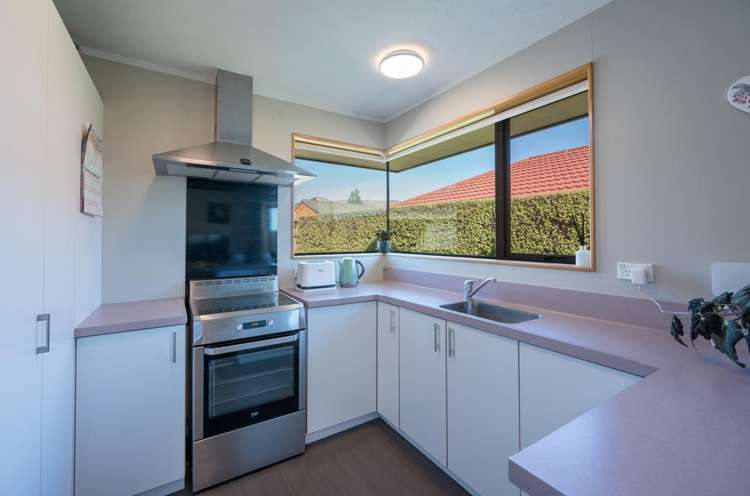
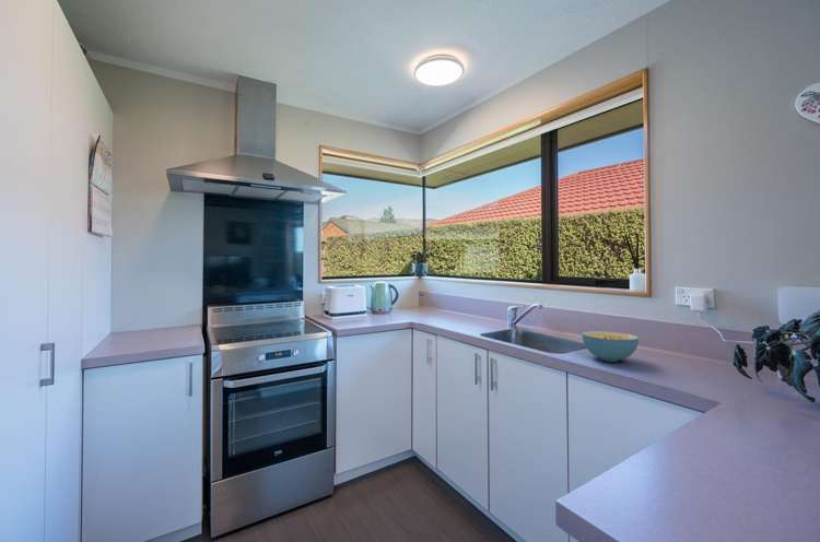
+ cereal bowl (609, 347)
